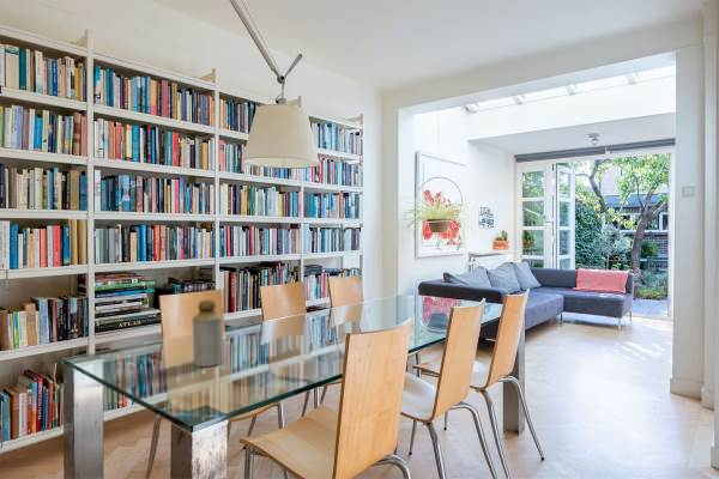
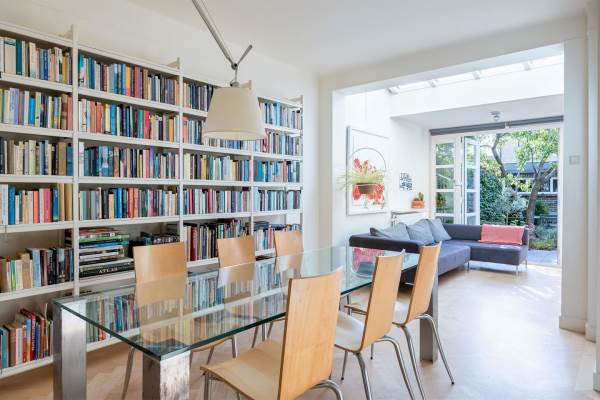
- bottle (207, 331)
